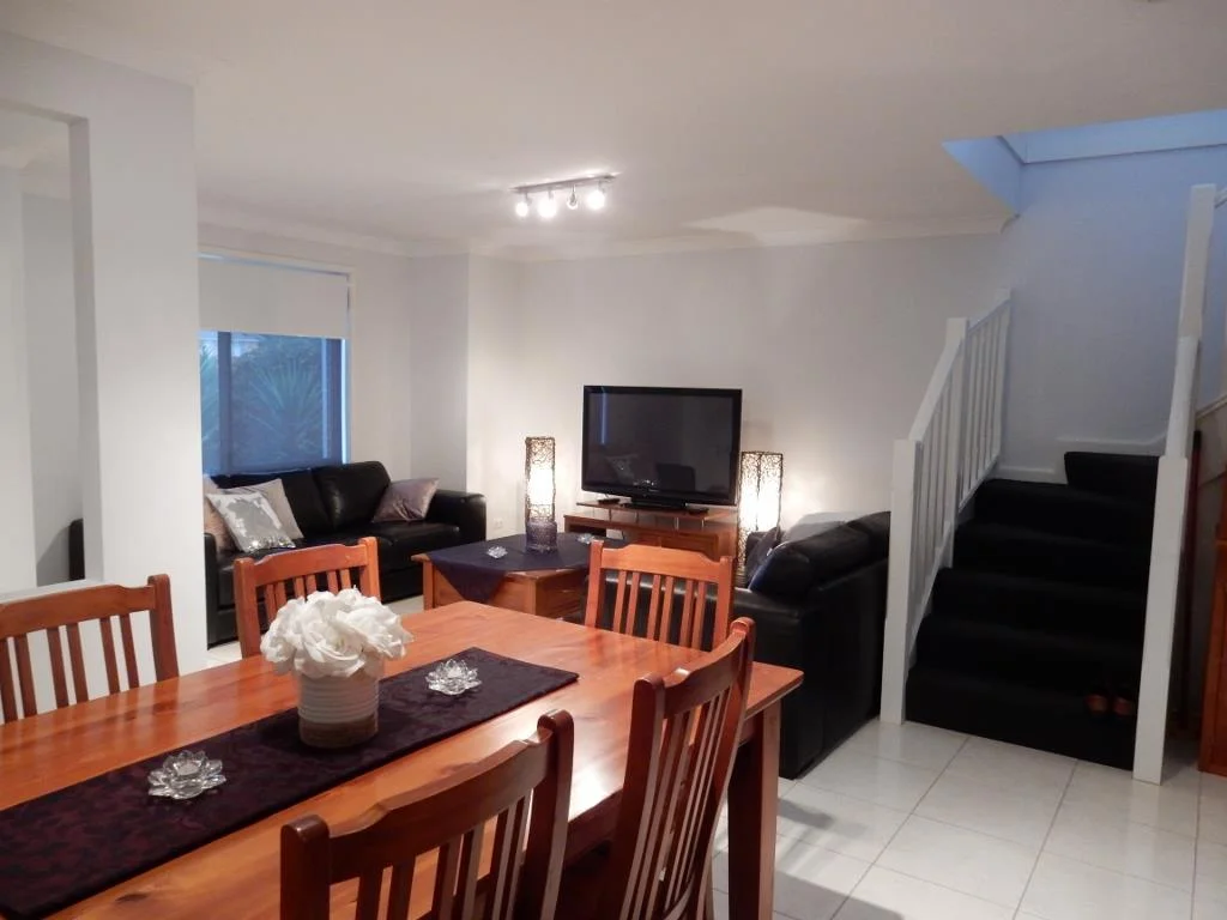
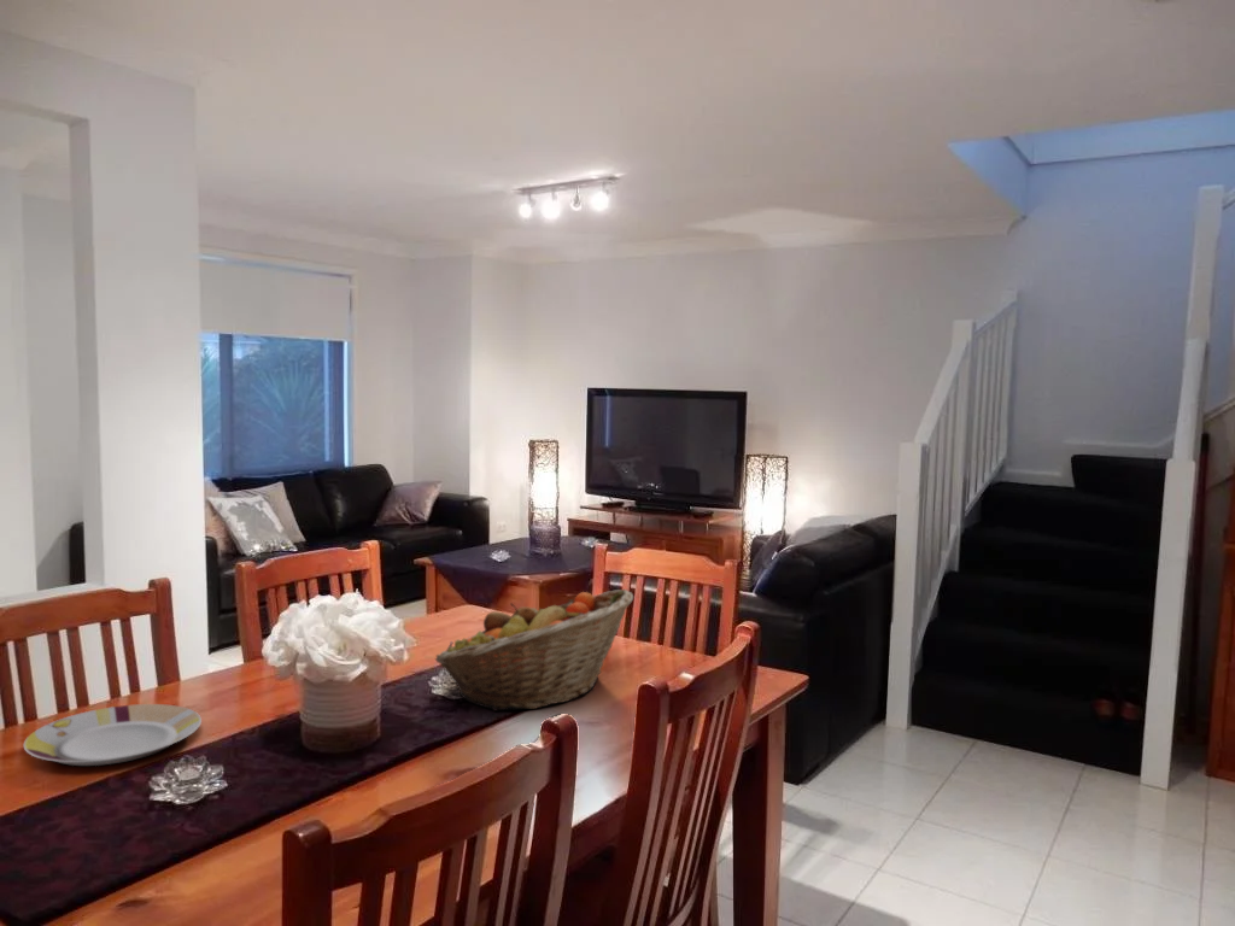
+ plate (116, 735)
+ fruit basket (539, 640)
